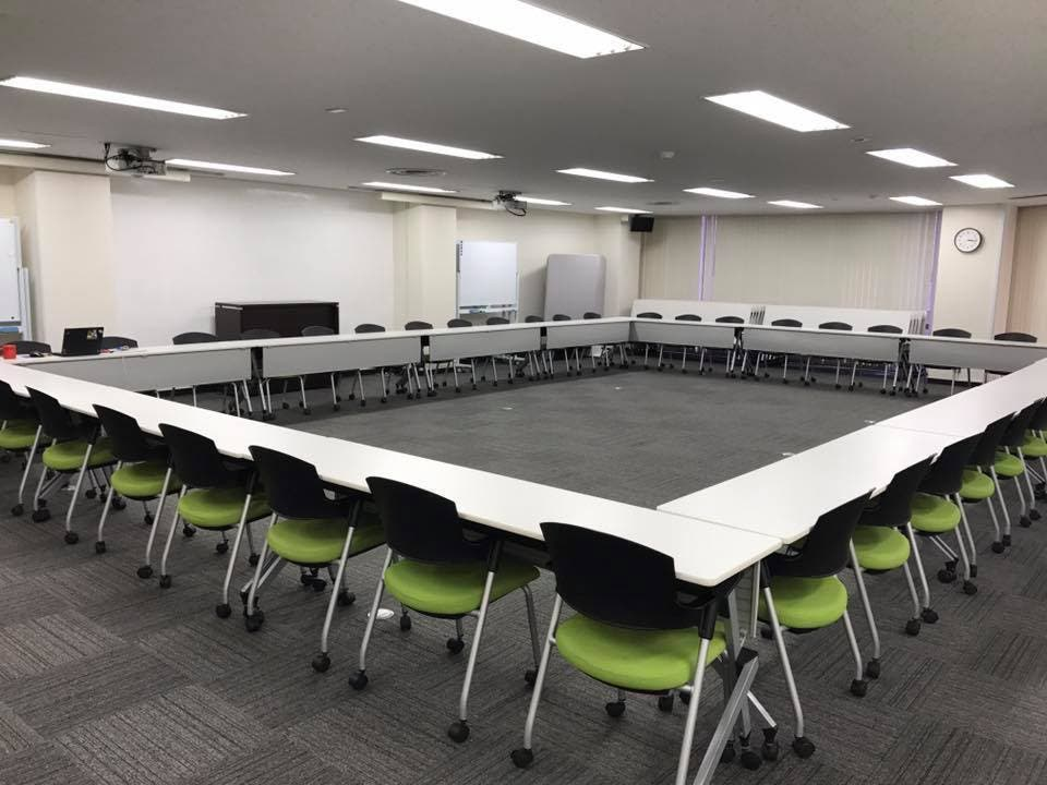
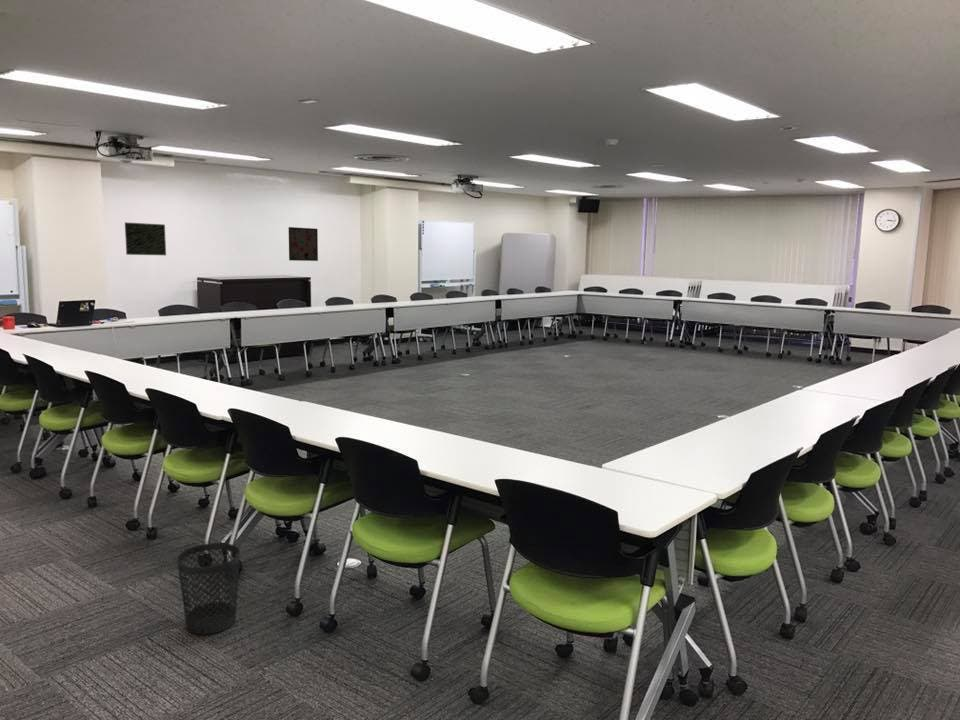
+ wastebasket (209, 588)
+ wall art (145, 239)
+ wall art (303, 244)
